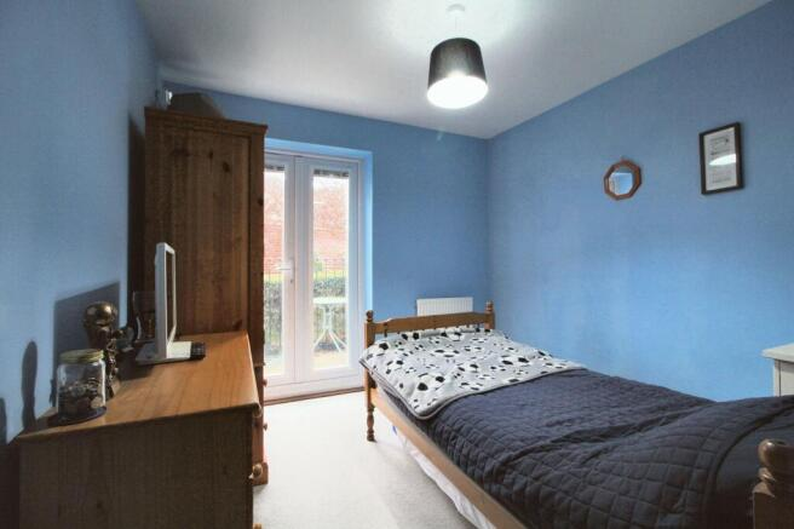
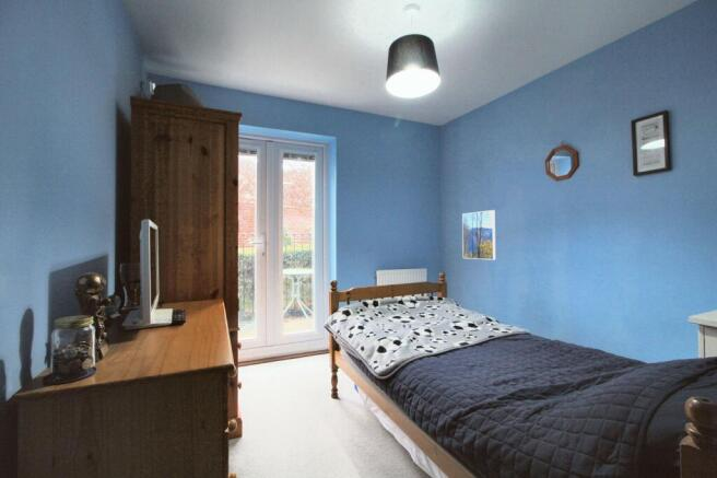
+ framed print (478, 235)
